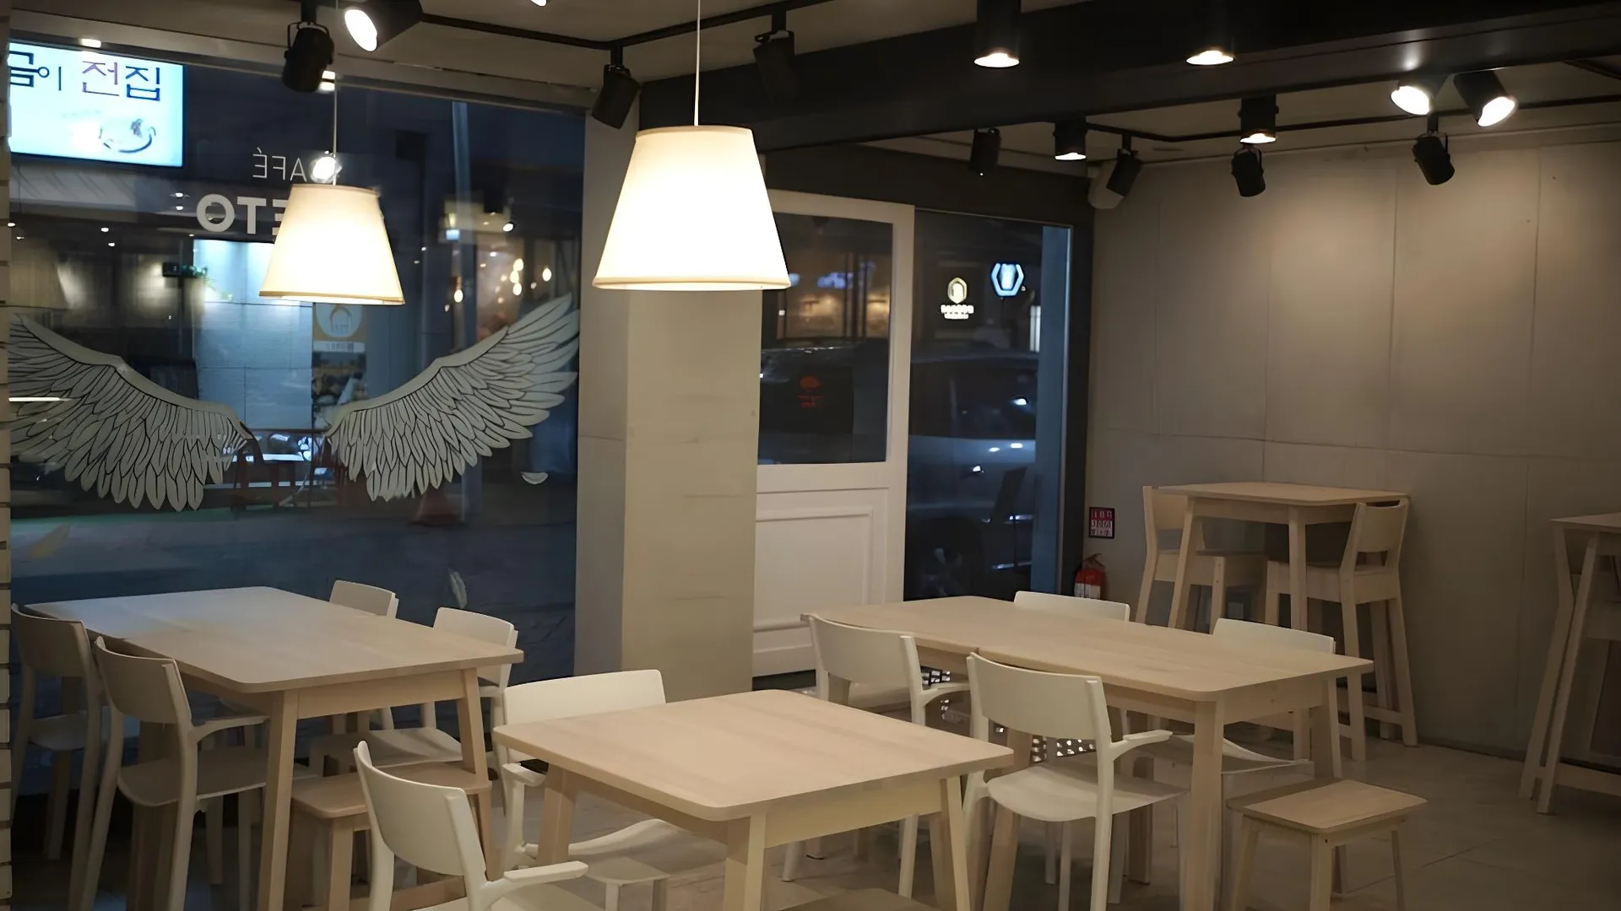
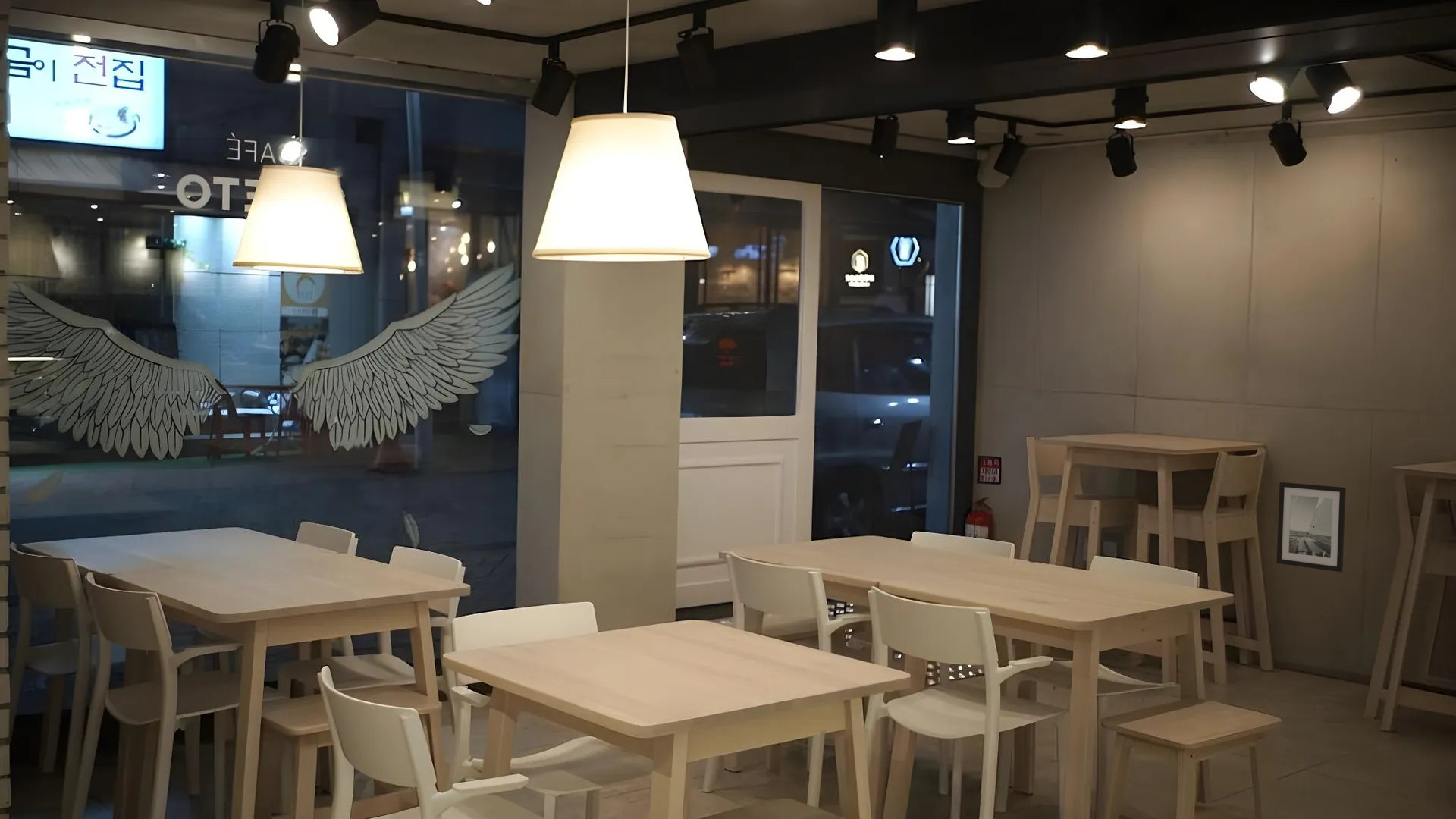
+ wall art (1310, 526)
